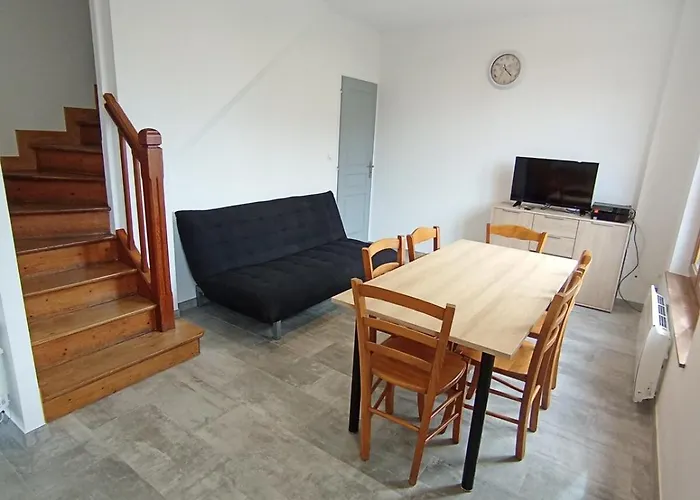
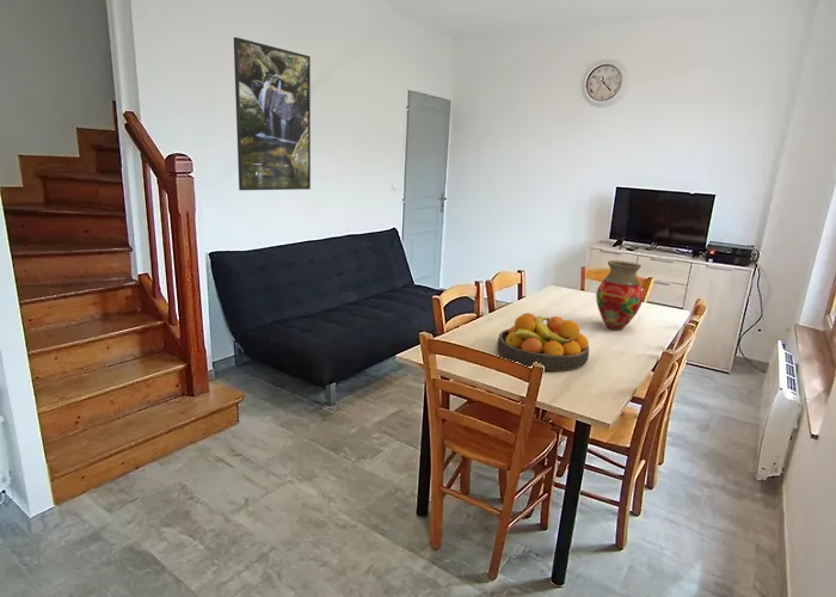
+ vase (619, 295)
+ fruit bowl (543, 334)
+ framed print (275, 121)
